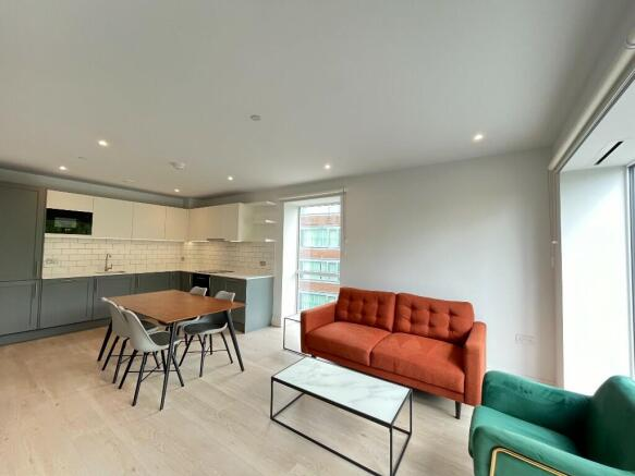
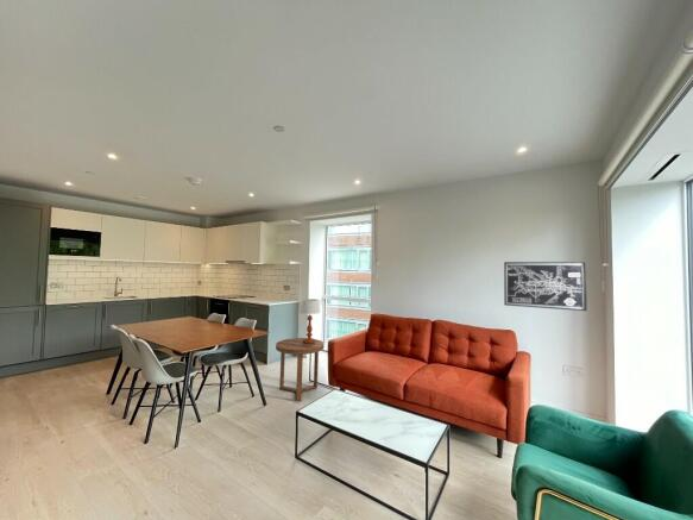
+ side table (300, 366)
+ table lamp (309, 320)
+ wall art (542, 284)
